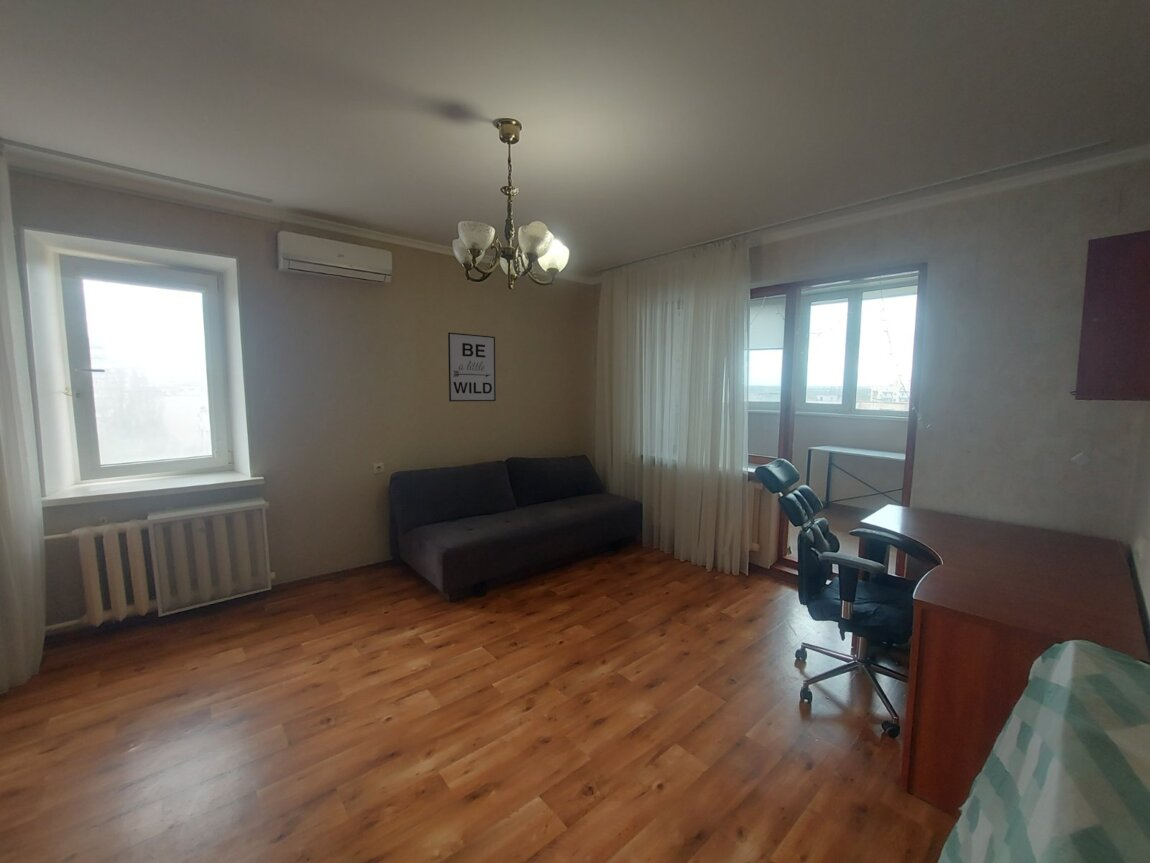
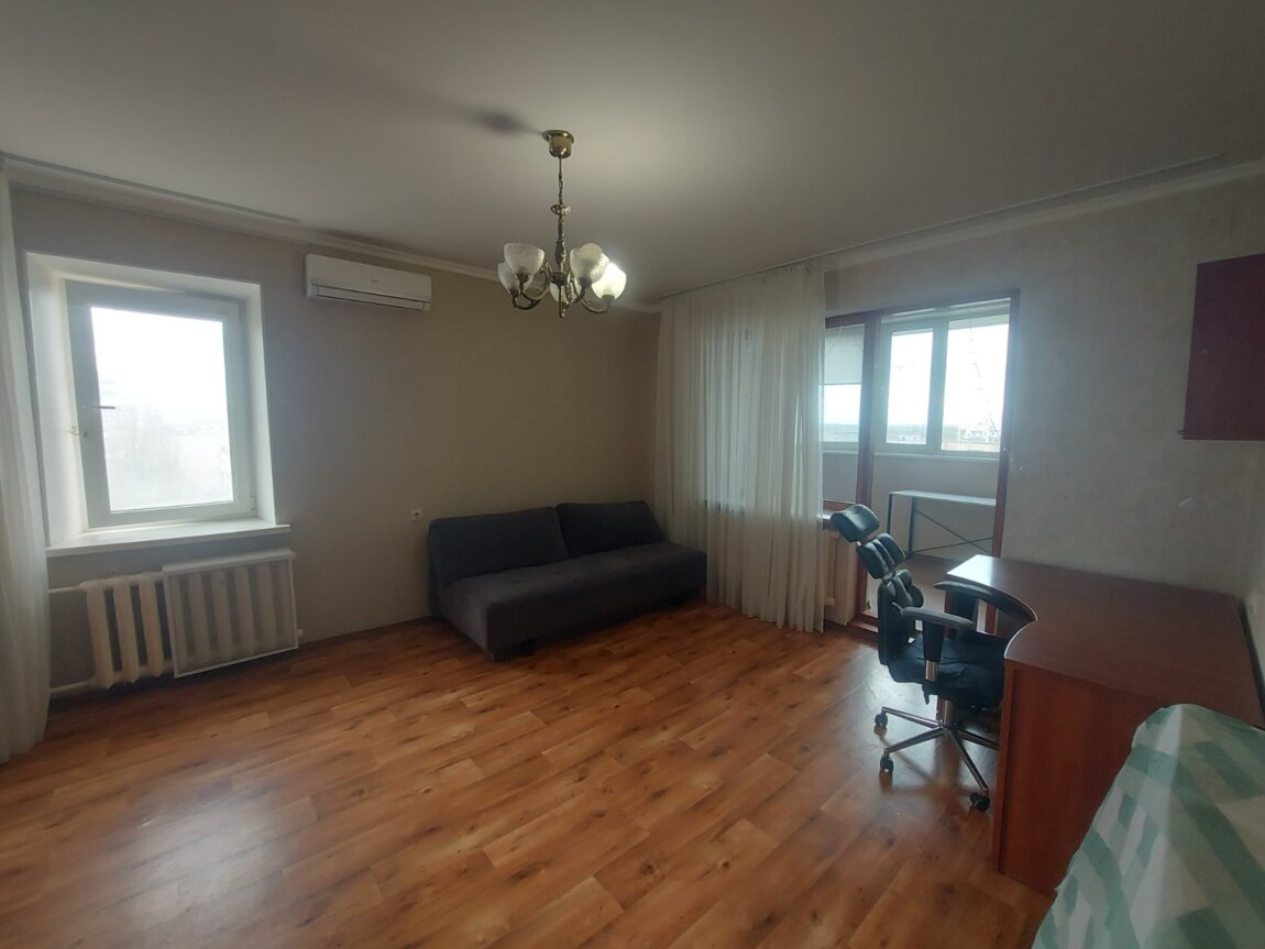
- wall art (472, 368)
